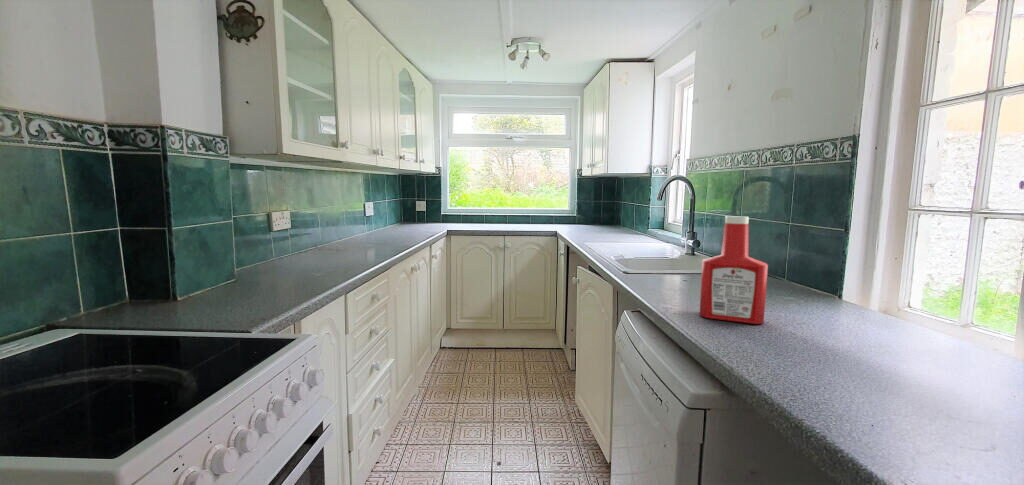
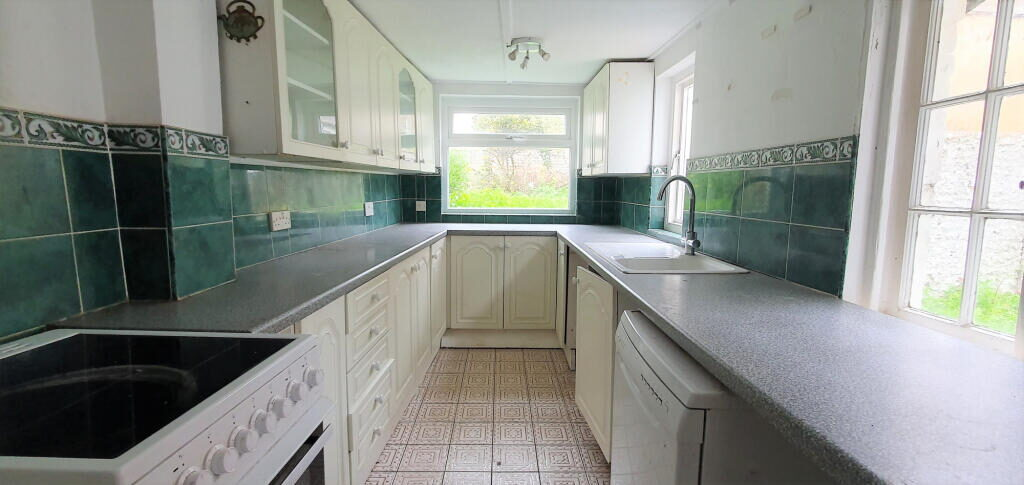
- soap bottle (733, 267)
